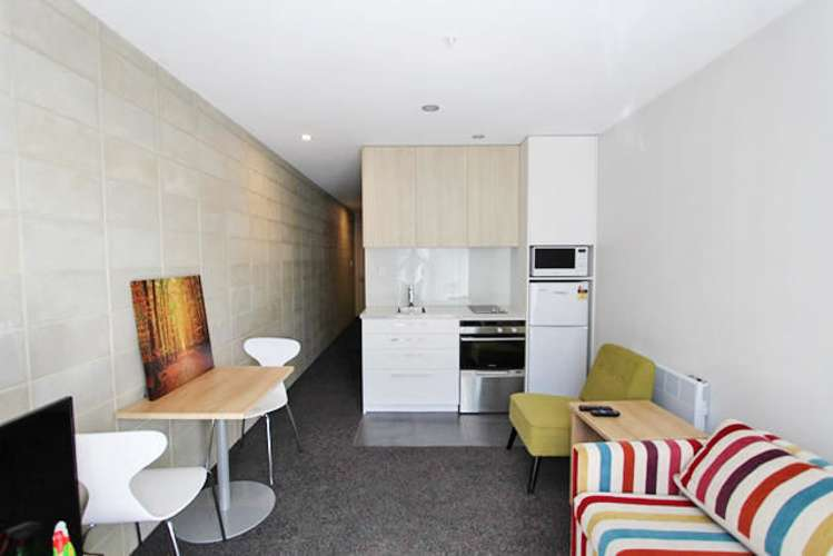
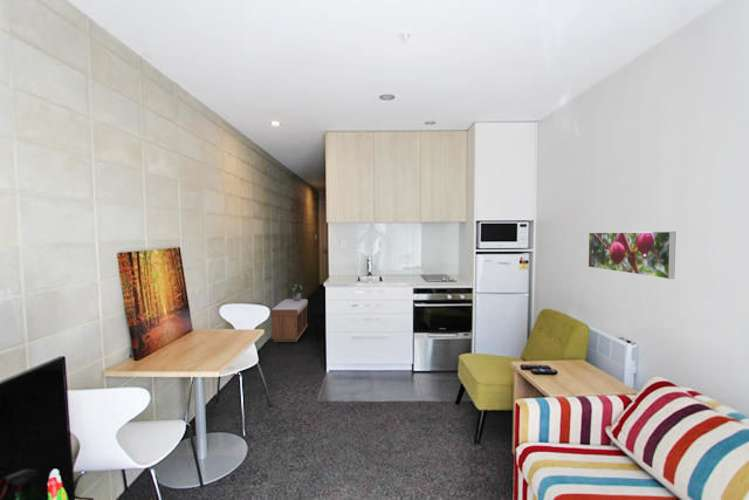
+ bench (290, 319)
+ potted plant (295, 292)
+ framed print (625, 252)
